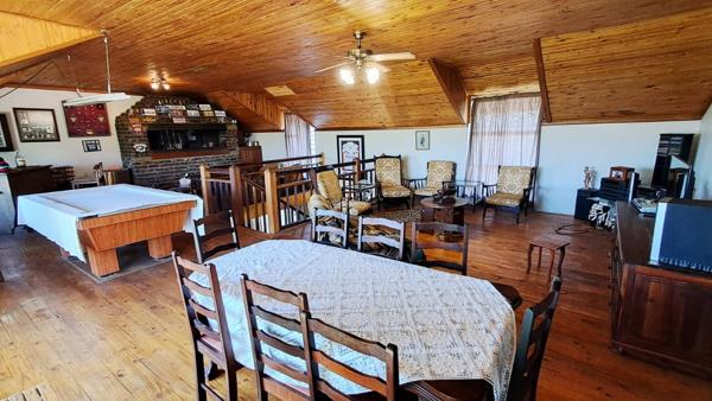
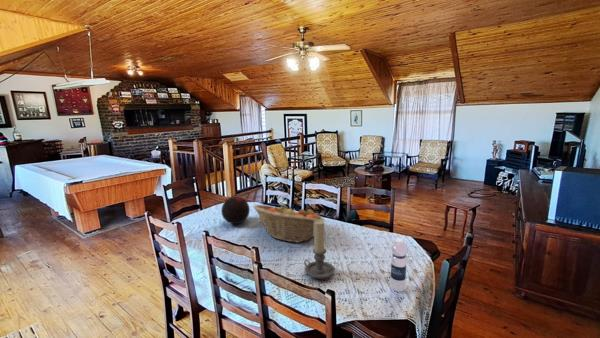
+ decorative orb (235, 210)
+ water bottle (398, 264)
+ fruit basket (288, 218)
+ candle holder (317, 246)
